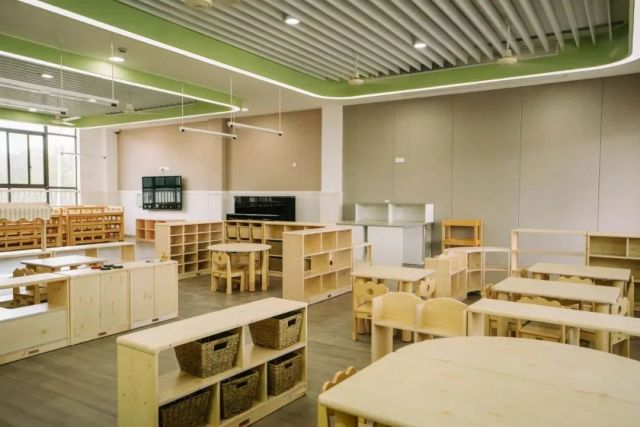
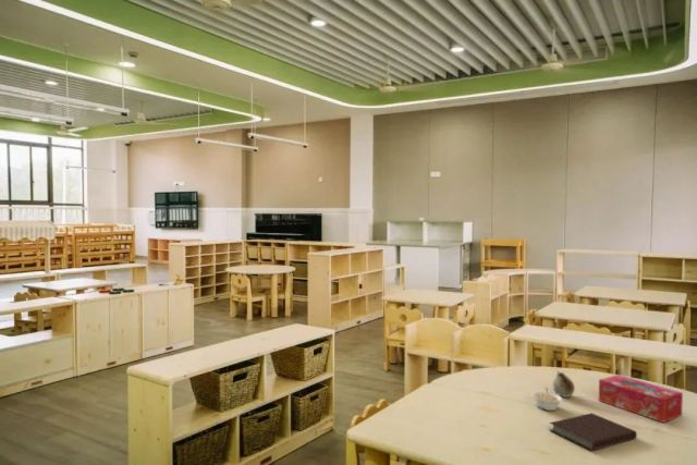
+ notebook (591, 430)
+ legume (546, 400)
+ fruit (563, 382)
+ tissue box (638, 396)
